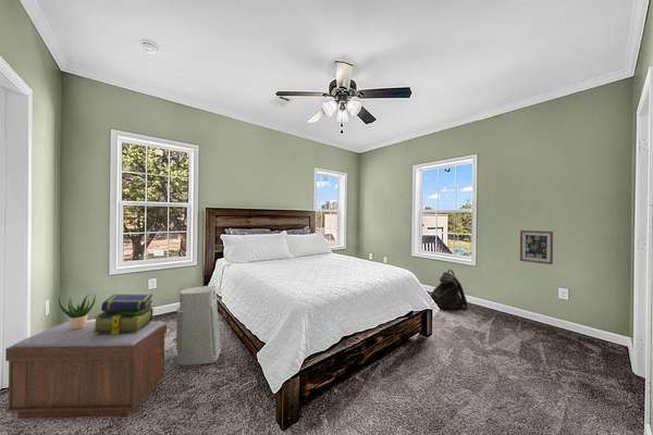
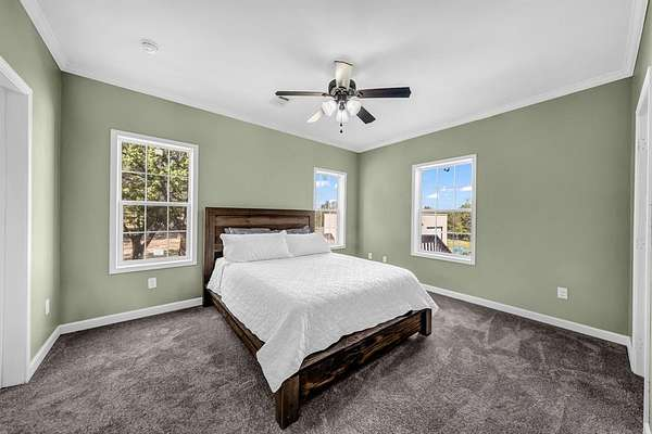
- bench (95, 364)
- wall art (535, 246)
- potted plant (77, 309)
- backpack (449, 286)
- stack of books (127, 311)
- air purifier (198, 323)
